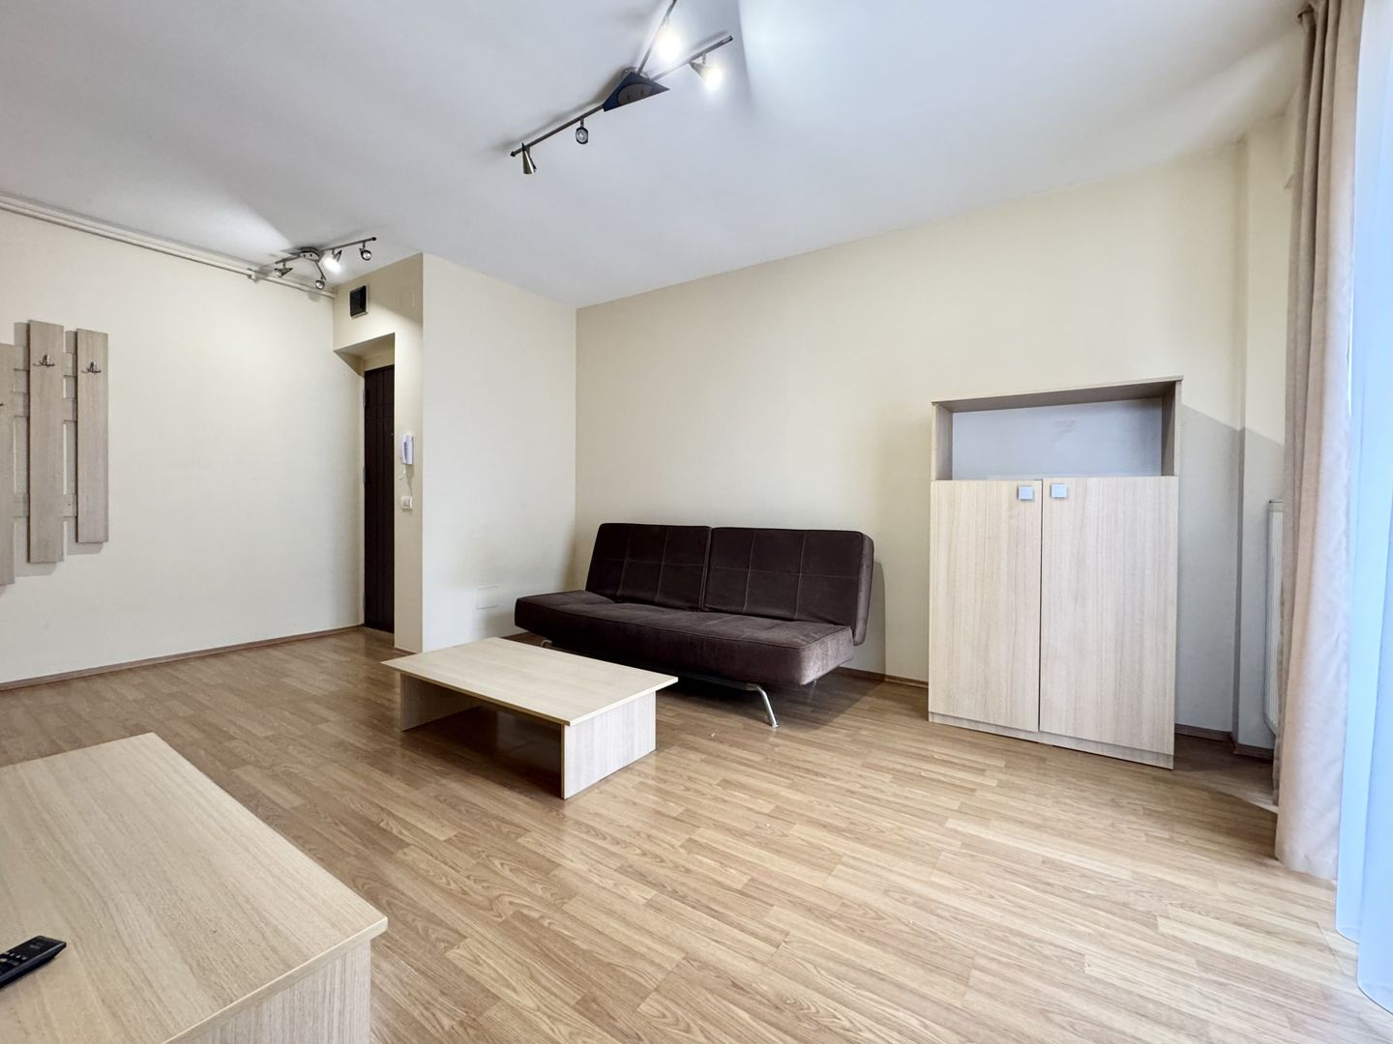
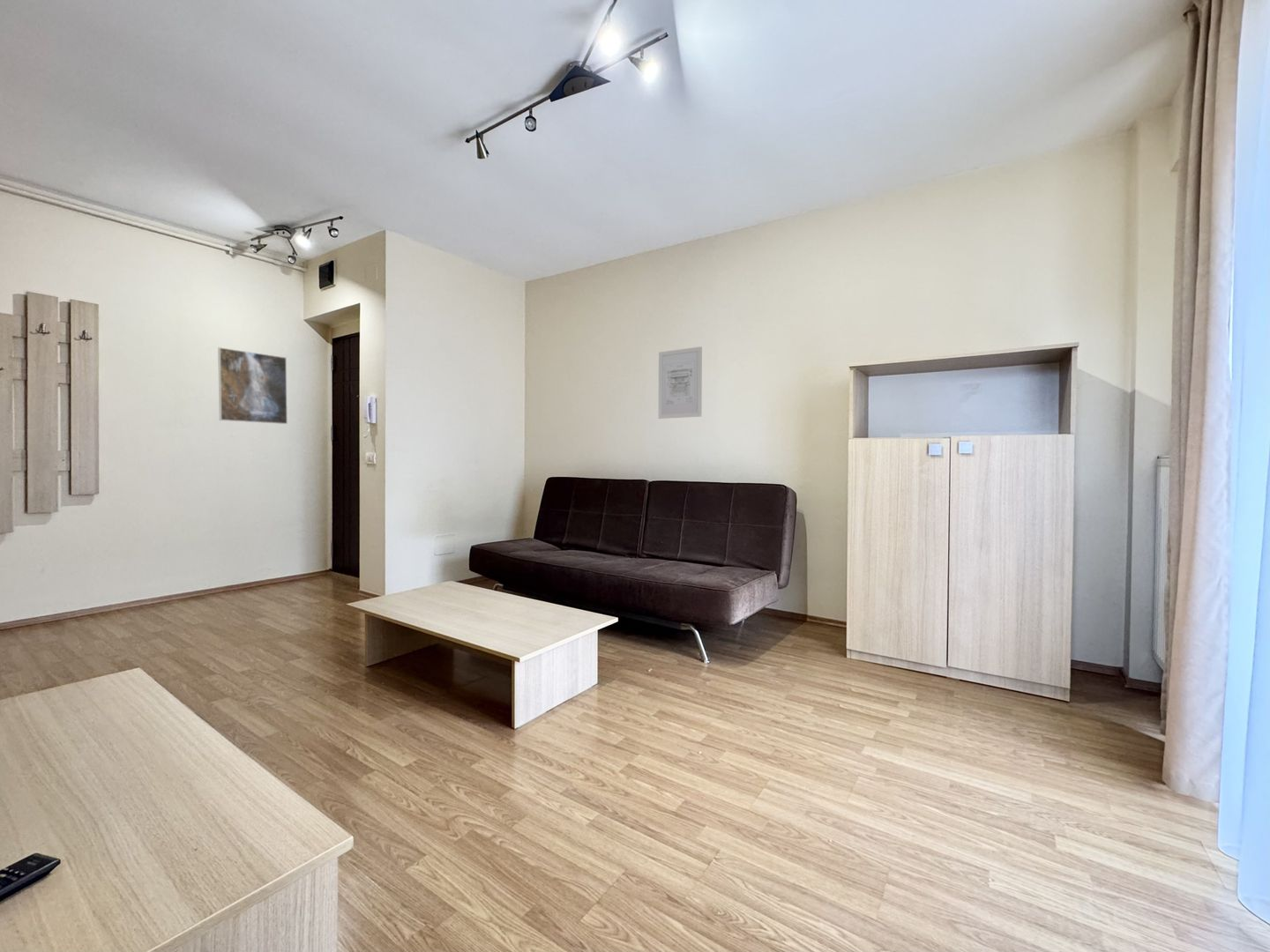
+ wall art (679, 383)
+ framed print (254, 387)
